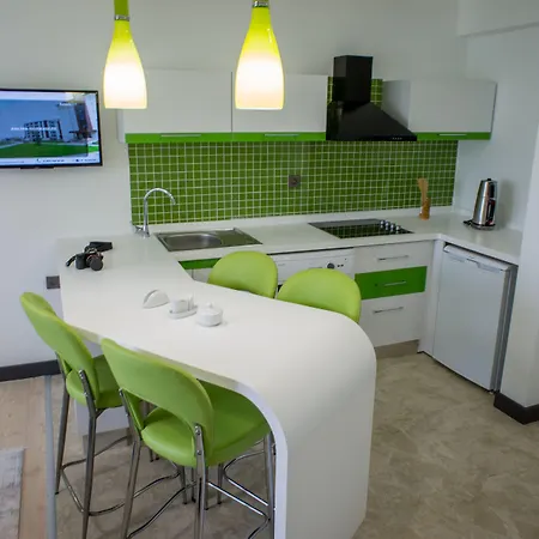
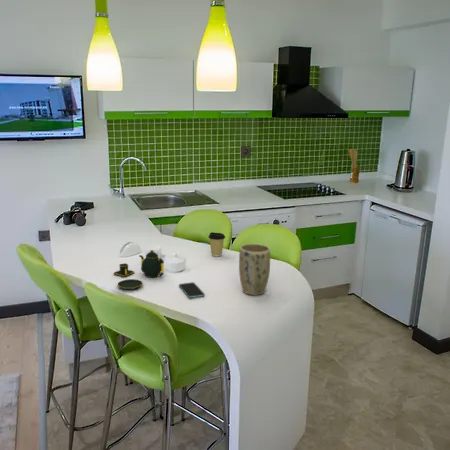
+ smartphone (191, 289)
+ teapot (131, 270)
+ plant pot (254, 269)
+ coffee cup (216, 244)
